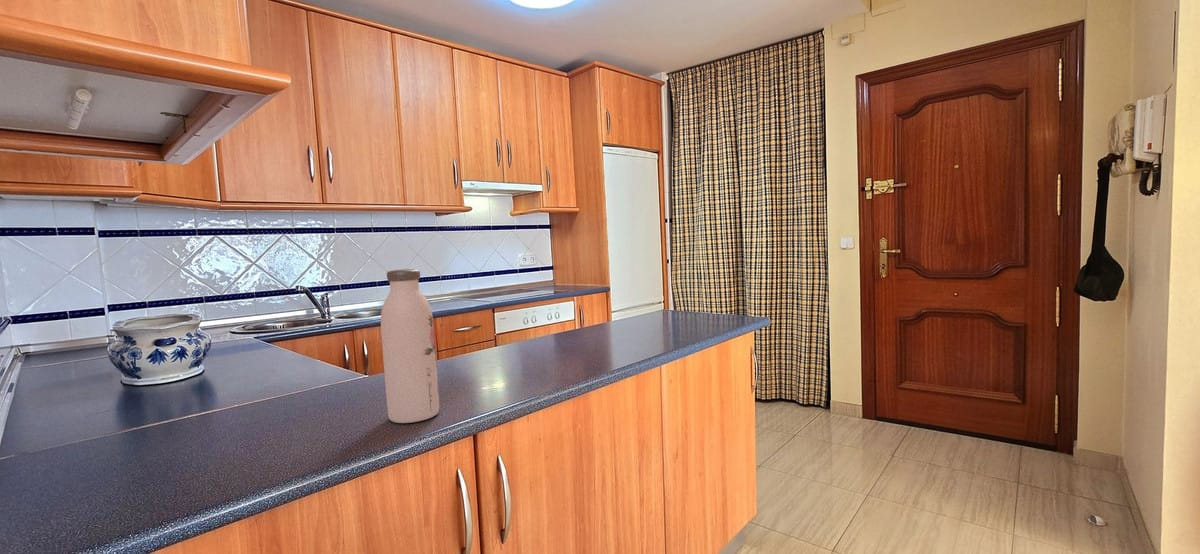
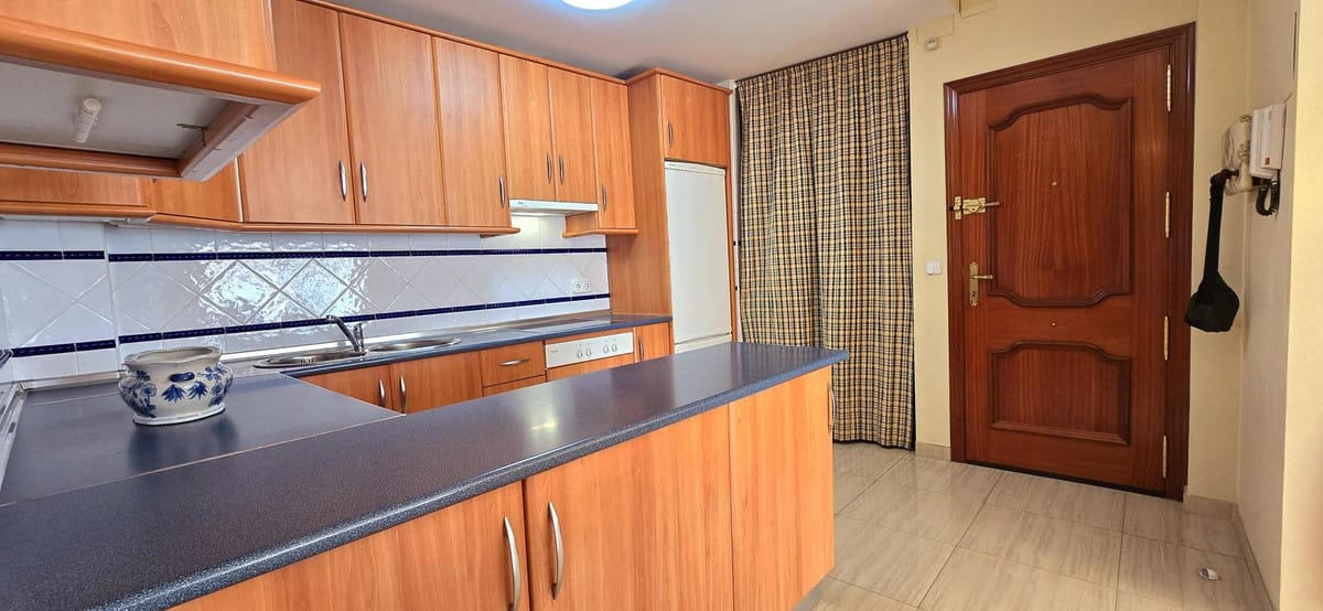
- water bottle (408, 343)
